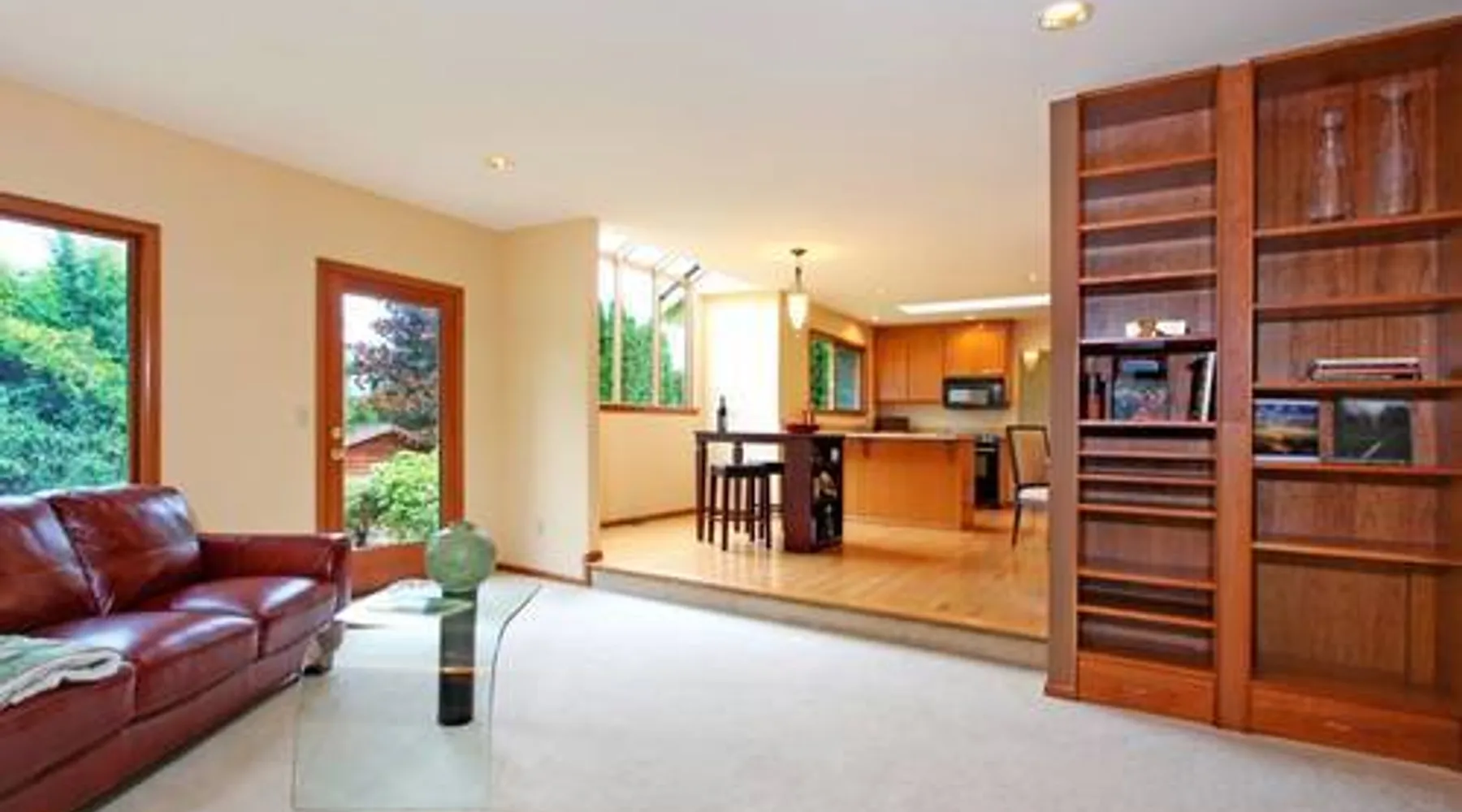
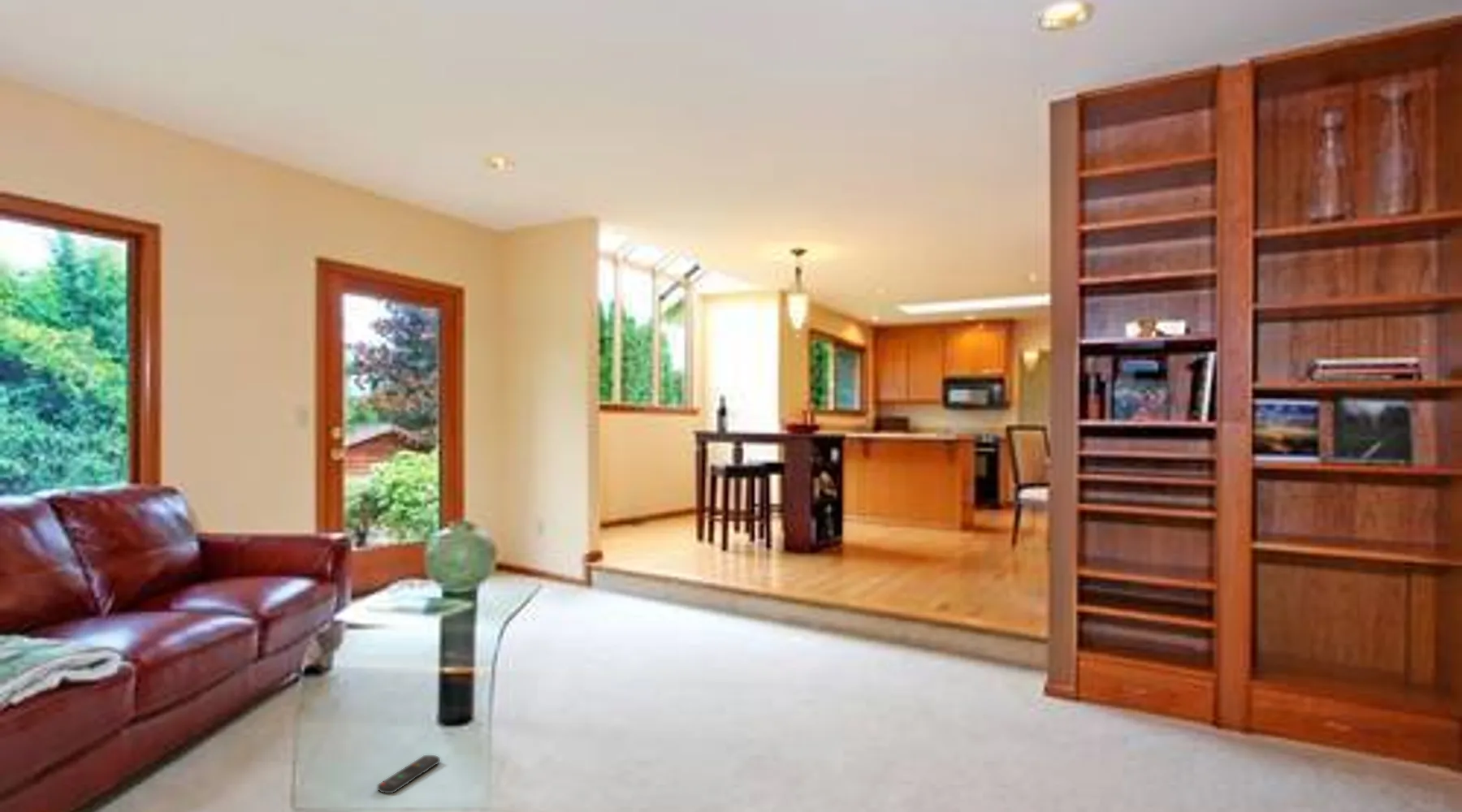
+ remote control (409, 772)
